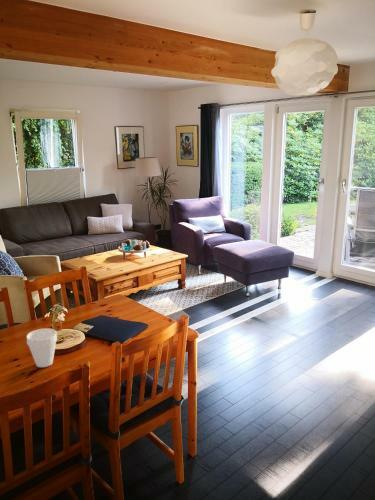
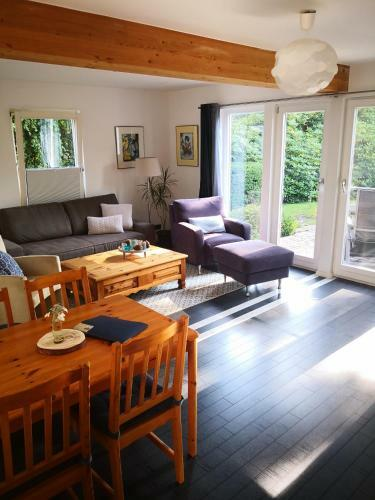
- cup (43, 348)
